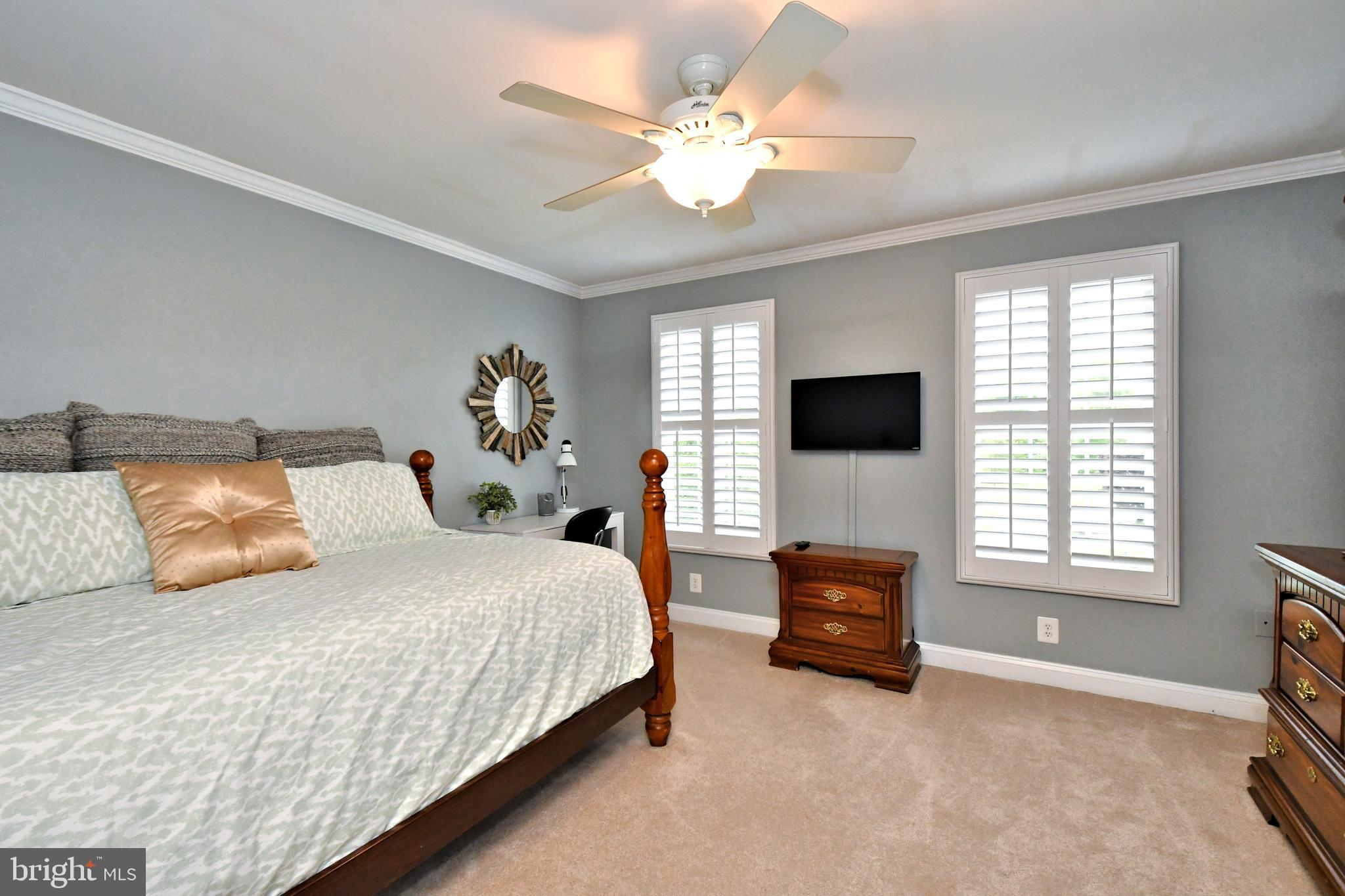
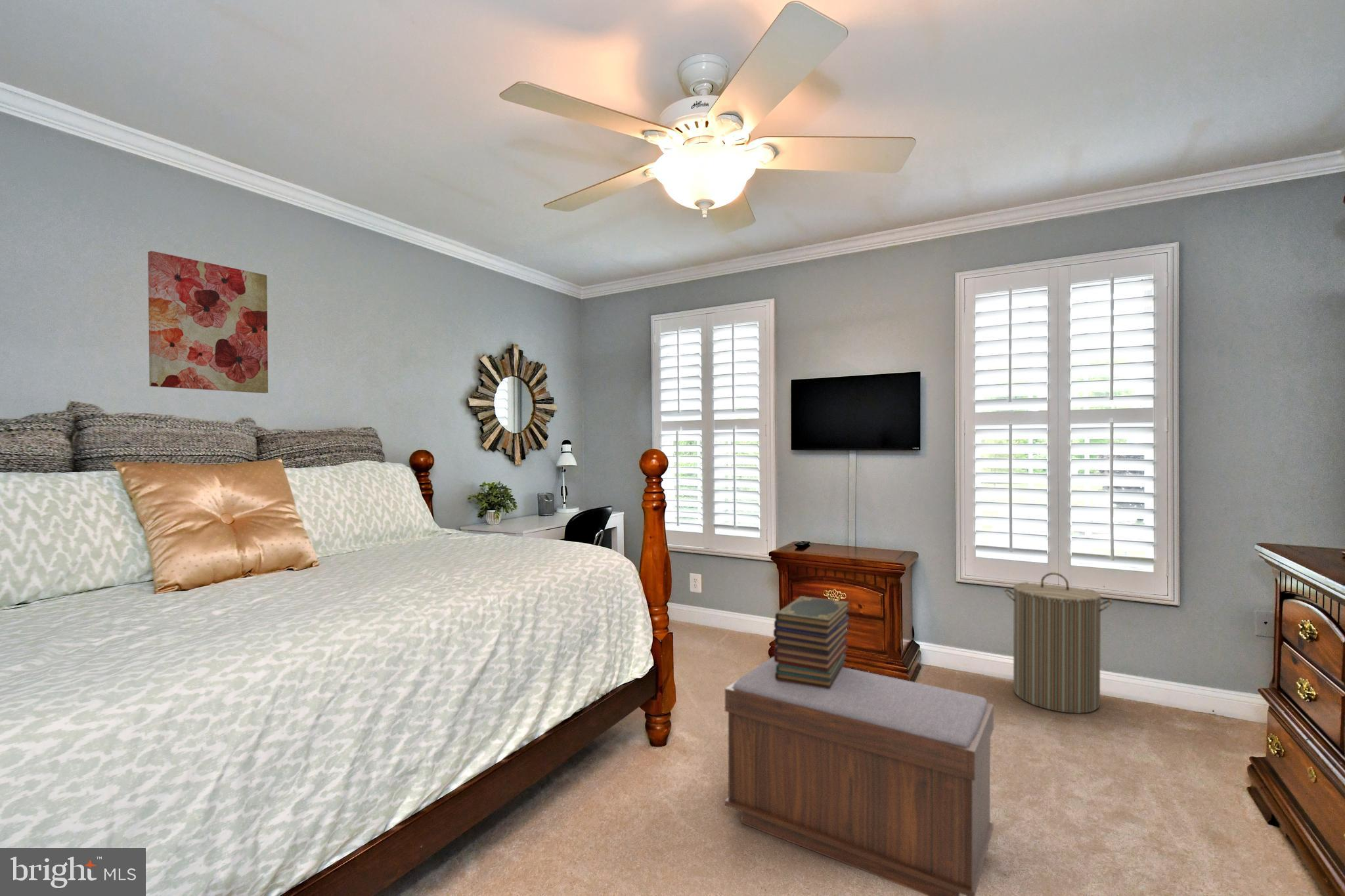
+ book stack (813, 639)
+ bench (855, 759)
+ wall art (211, 327)
+ laundry hamper (1055, 635)
